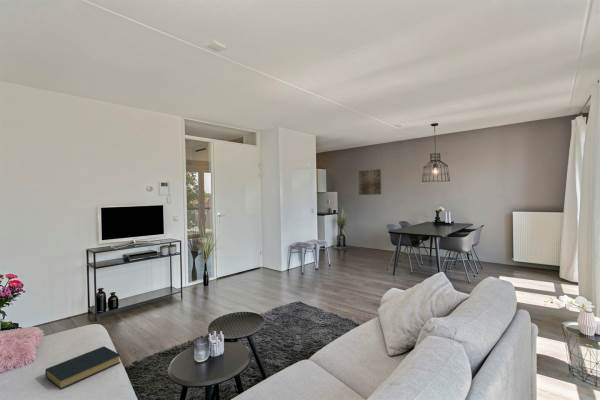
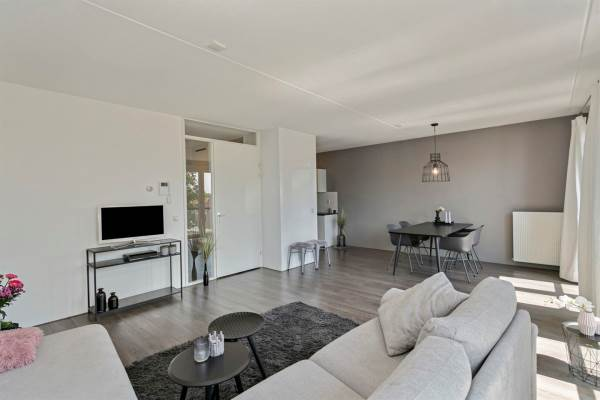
- hardback book (84, 365)
- wall art (369, 182)
